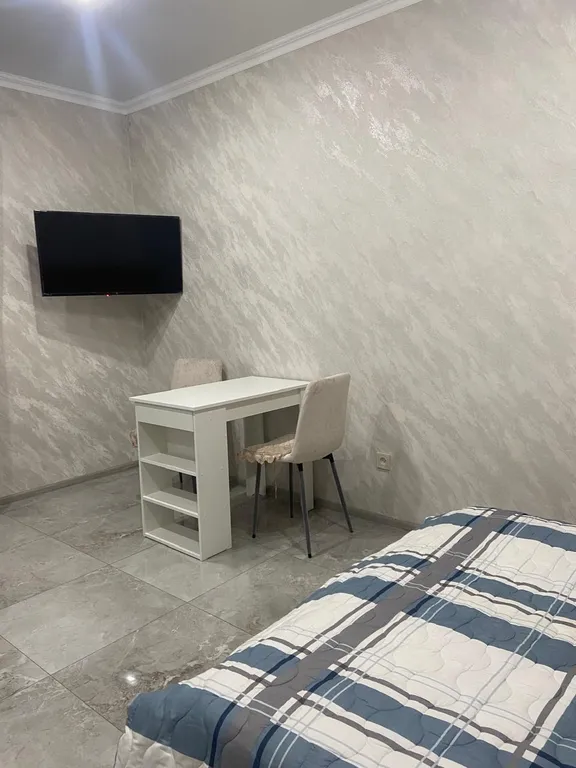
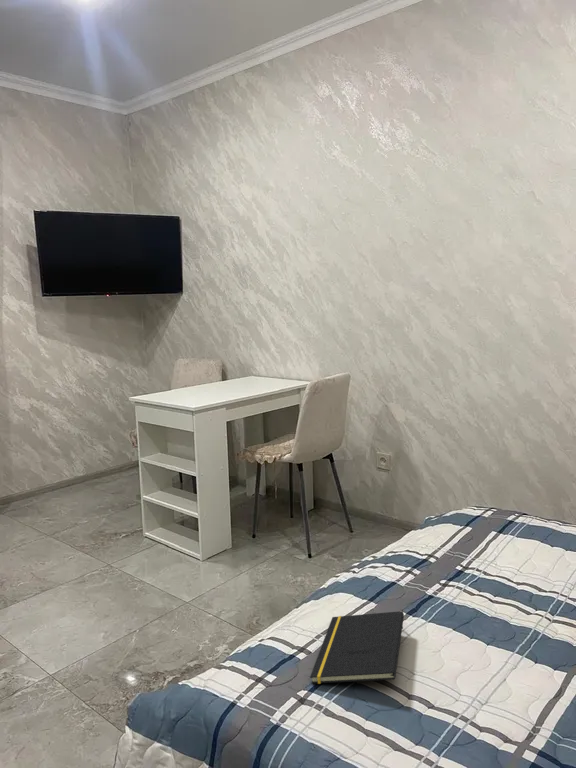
+ notepad (360, 644)
